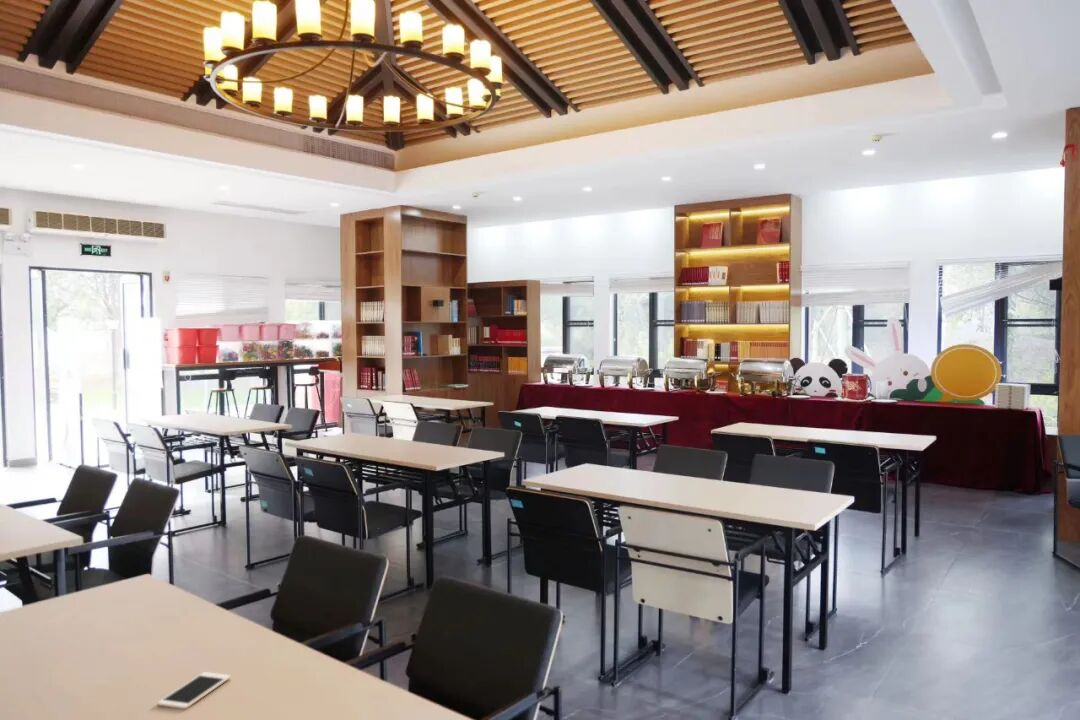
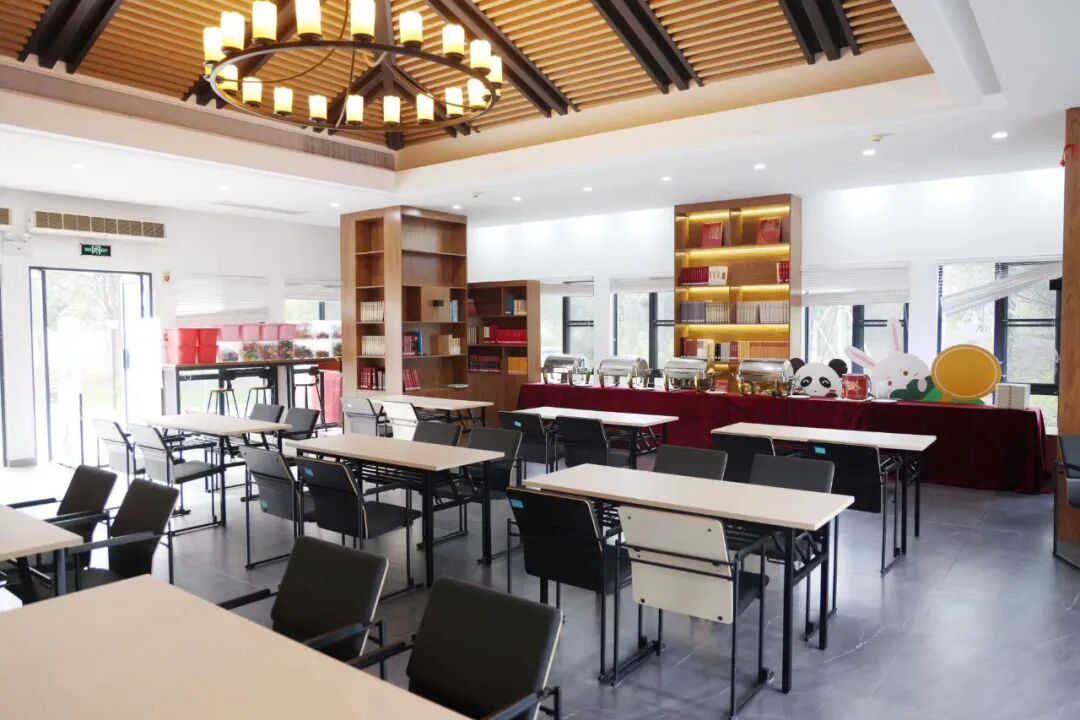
- cell phone (195, 689)
